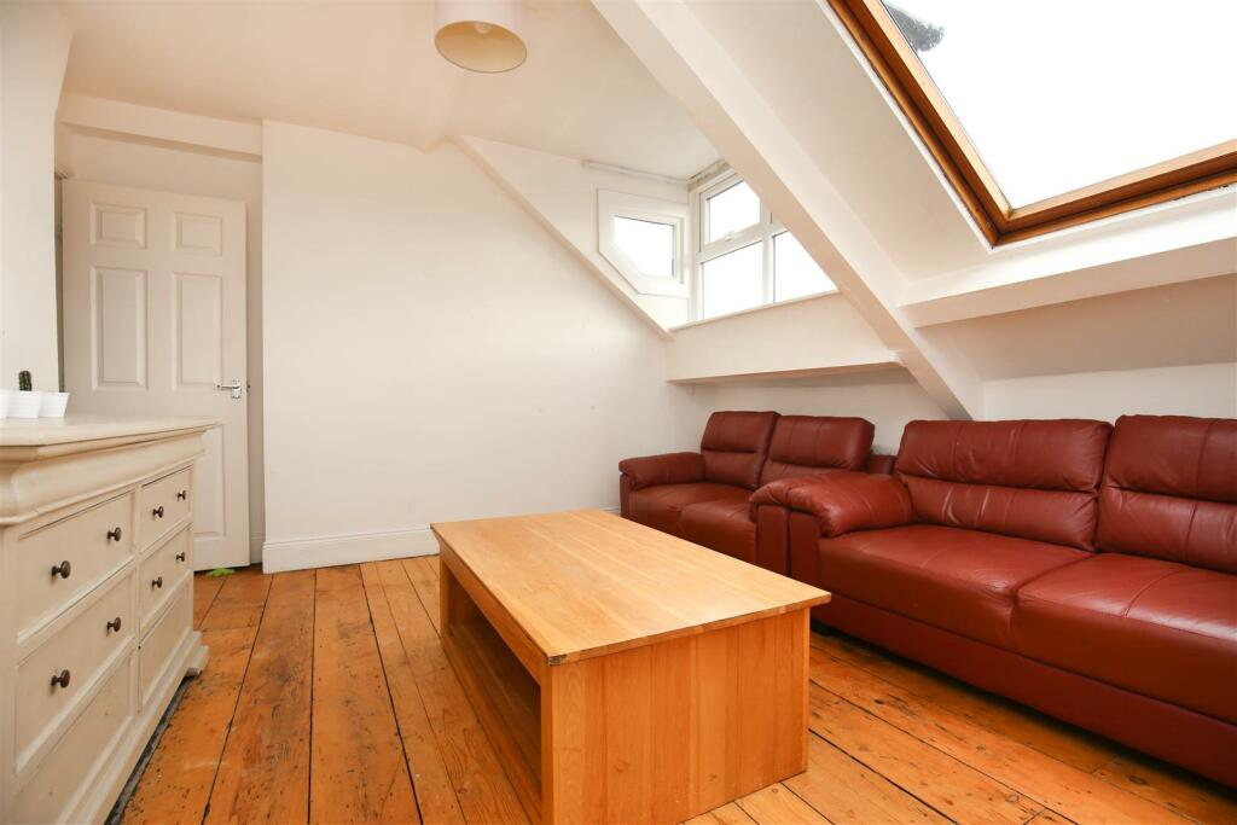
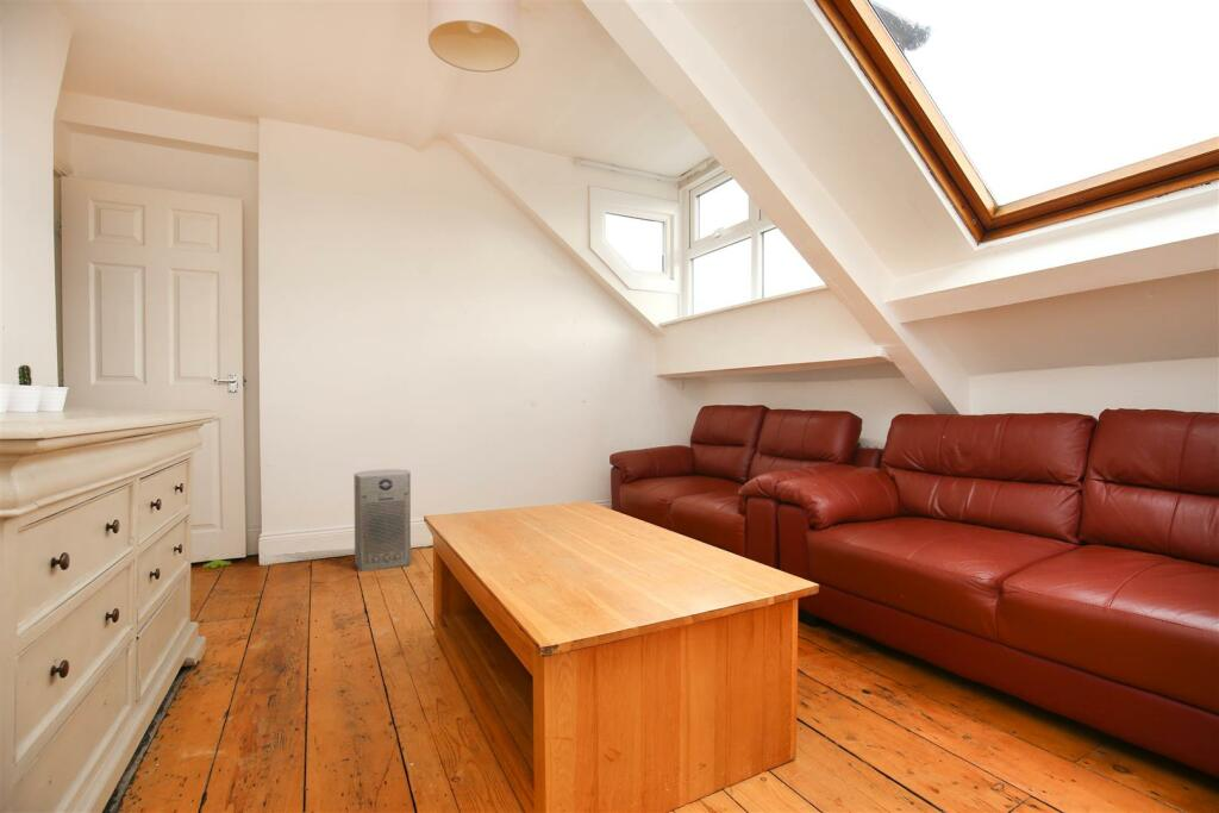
+ fan (382, 515)
